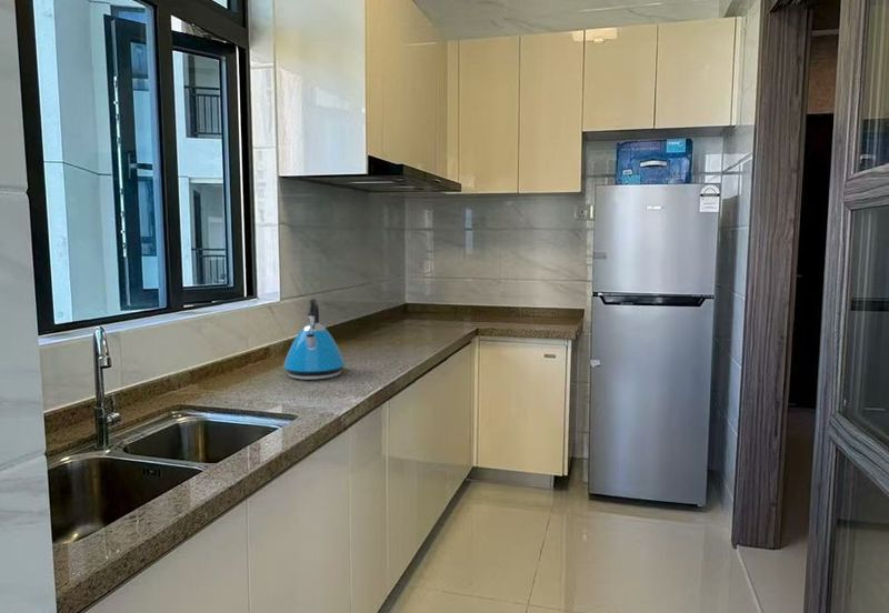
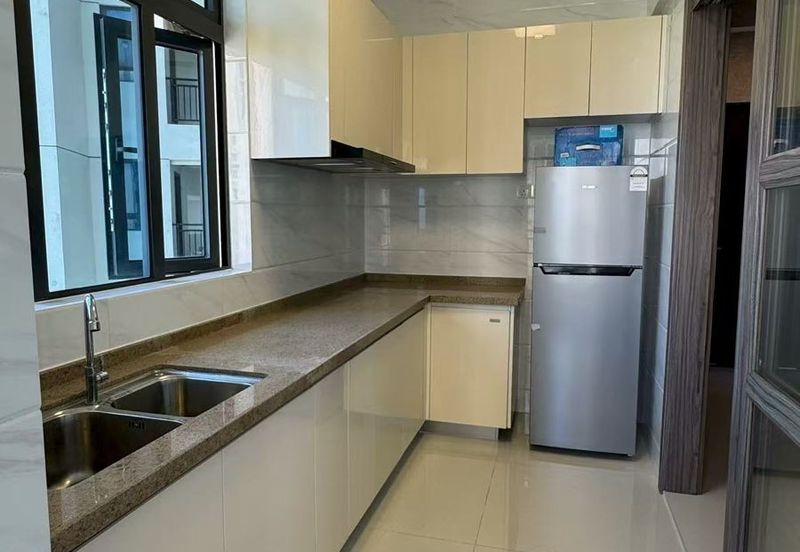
- kettle (313, 335)
